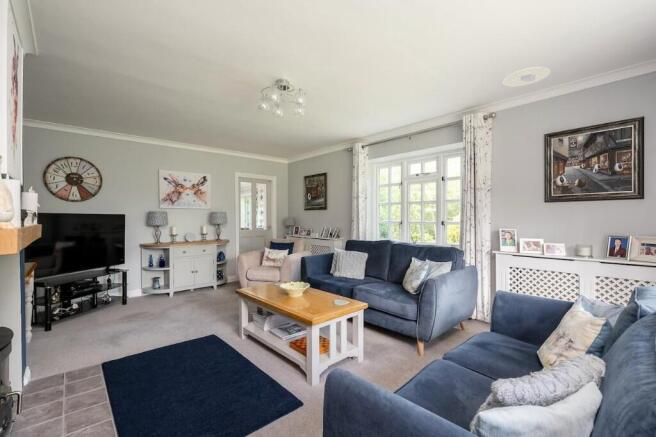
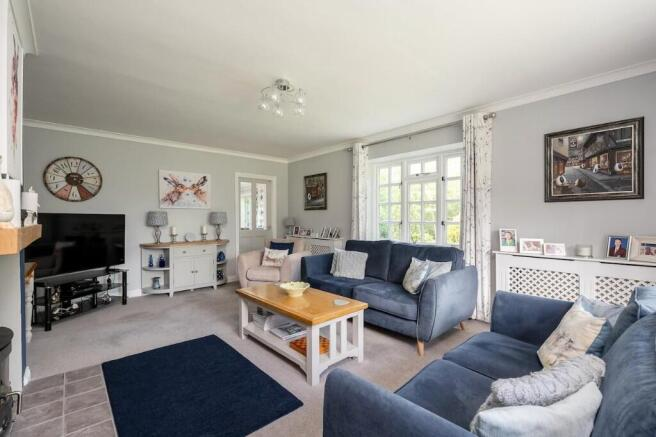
- recessed light (525, 75)
